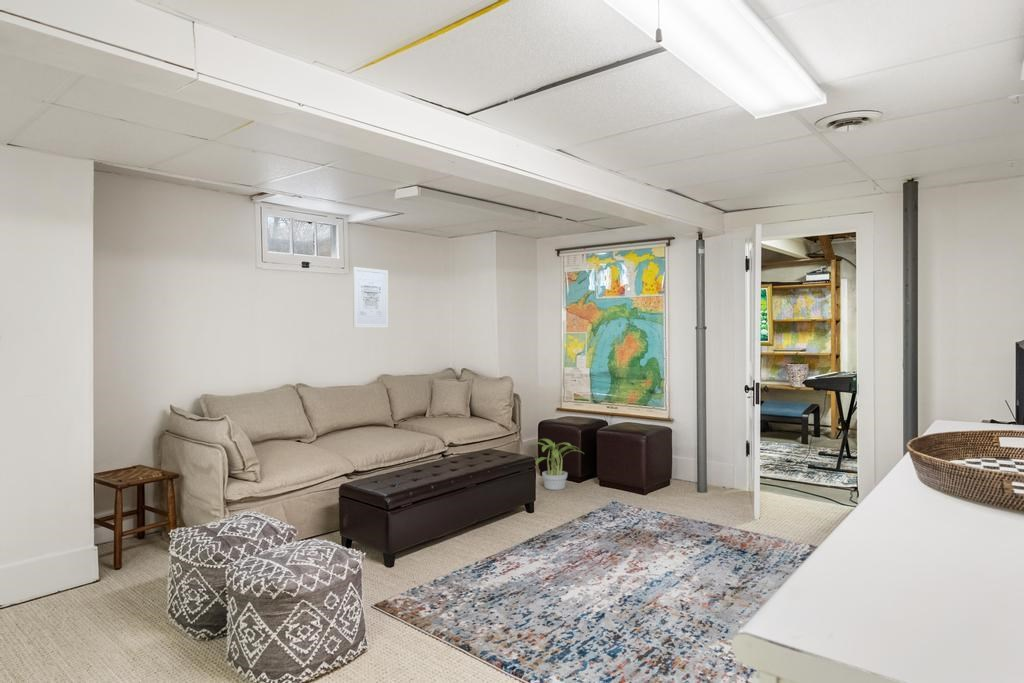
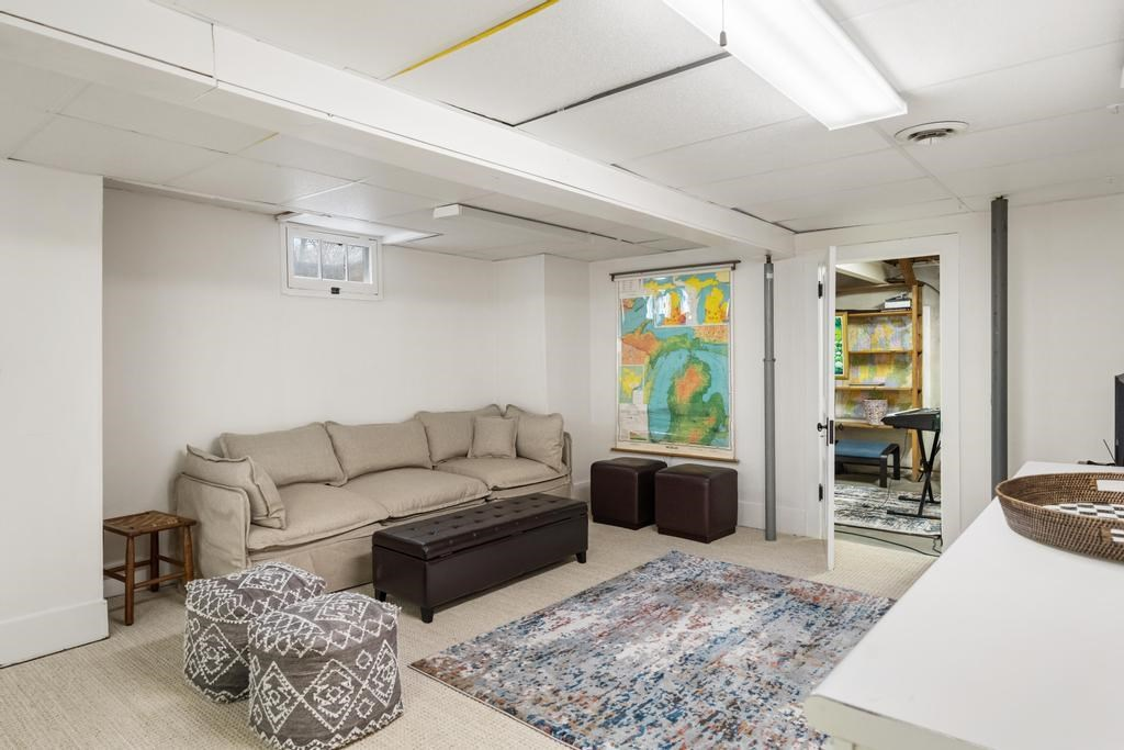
- wall art (371, 298)
- potted plant (555, 464)
